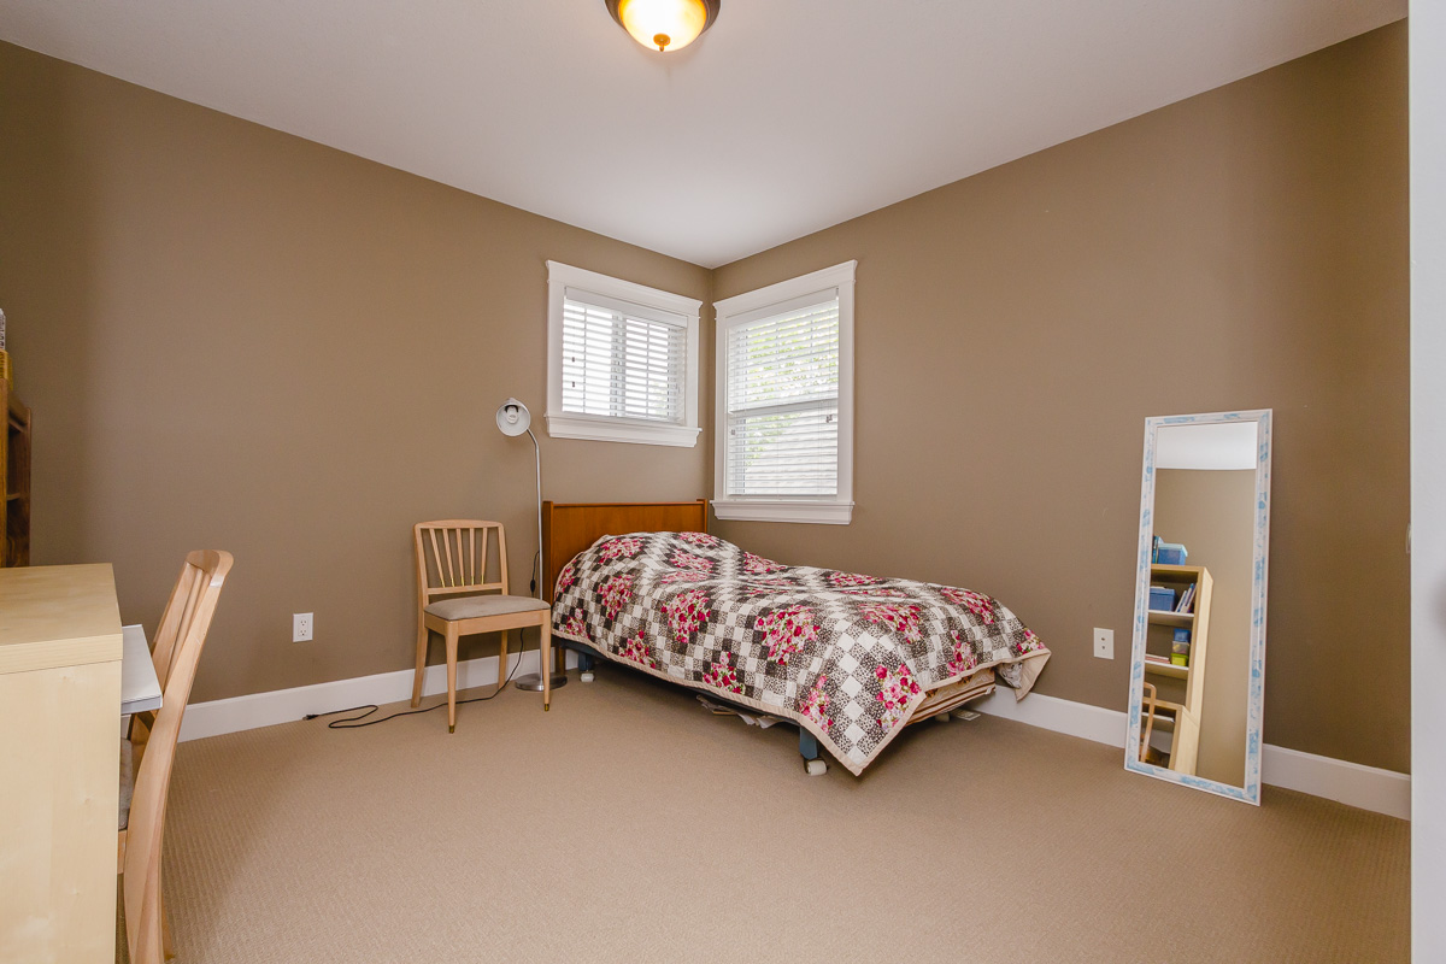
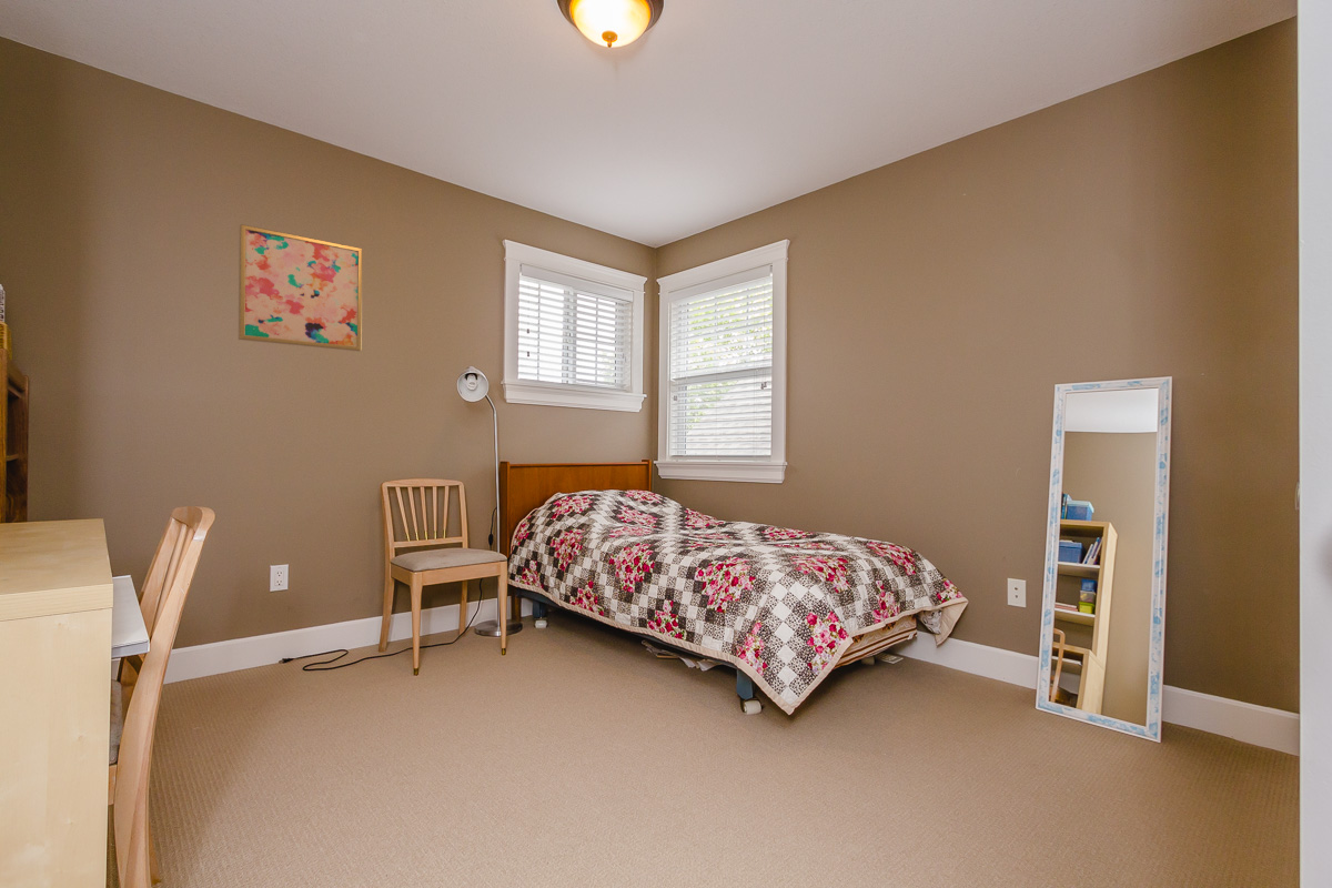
+ wall art (303, 291)
